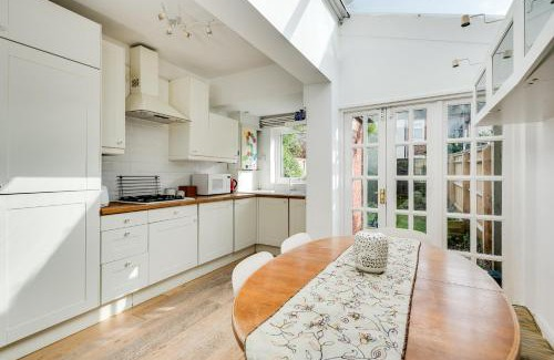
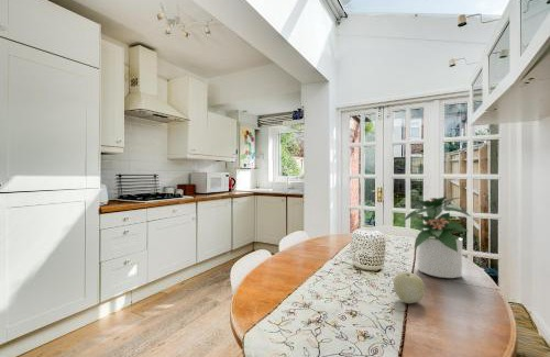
+ potted plant (436, 233)
+ fruit (408, 287)
